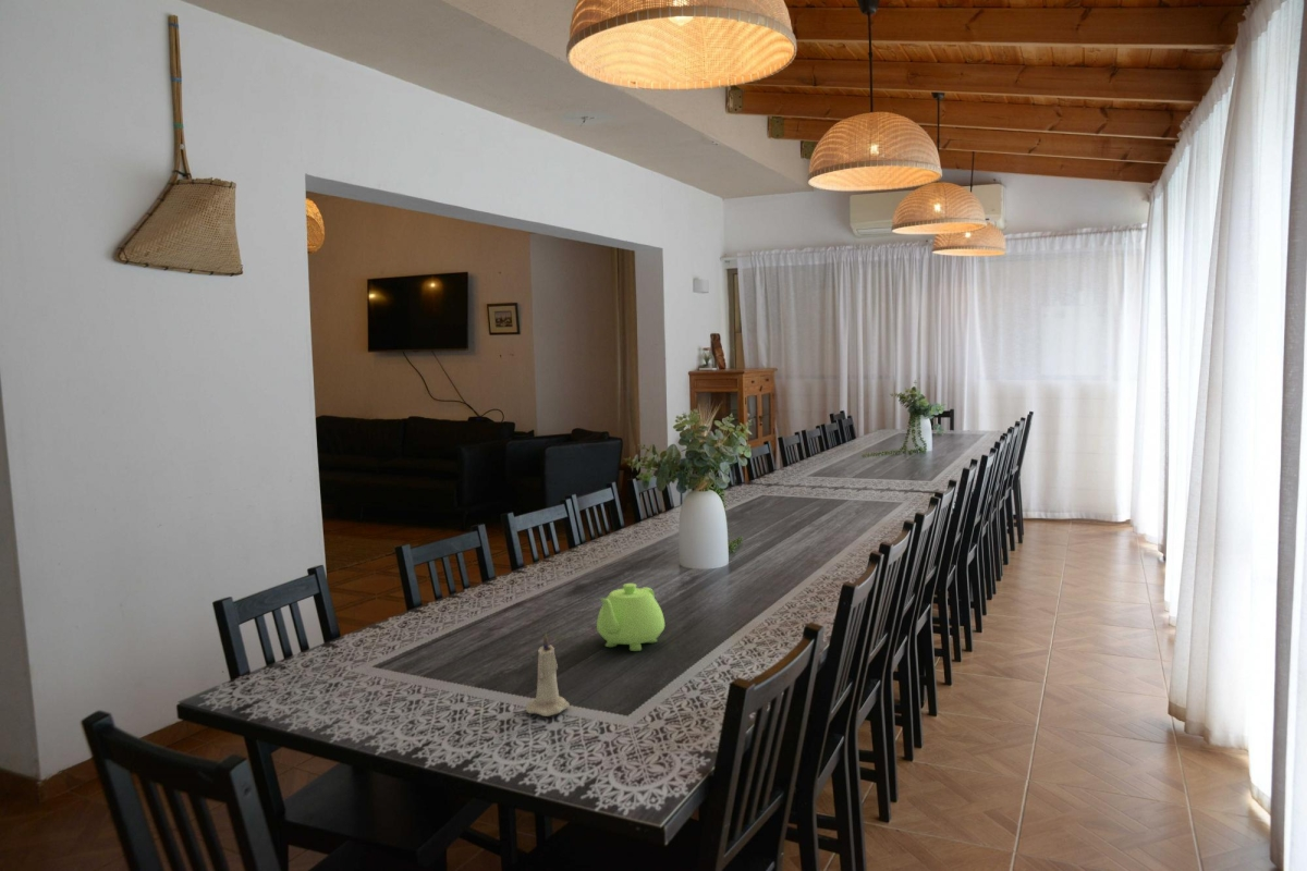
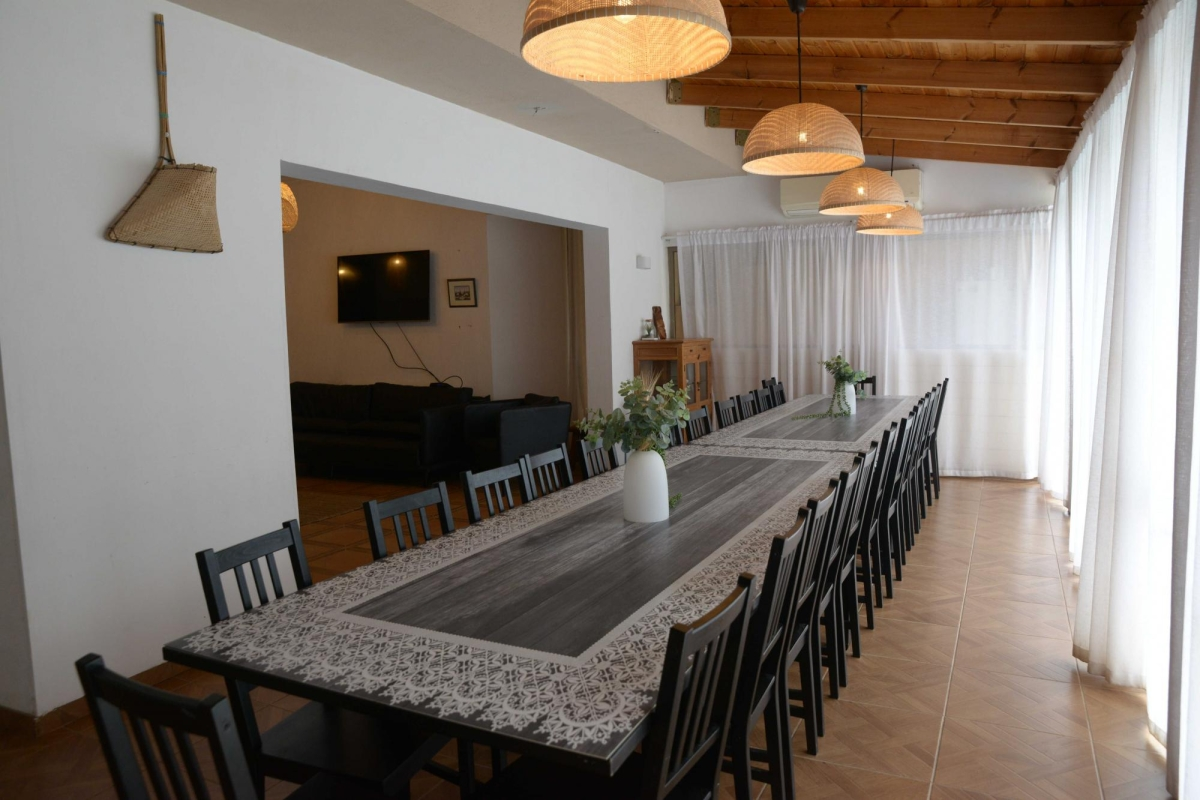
- candle (548, 670)
- teapot (627, 614)
